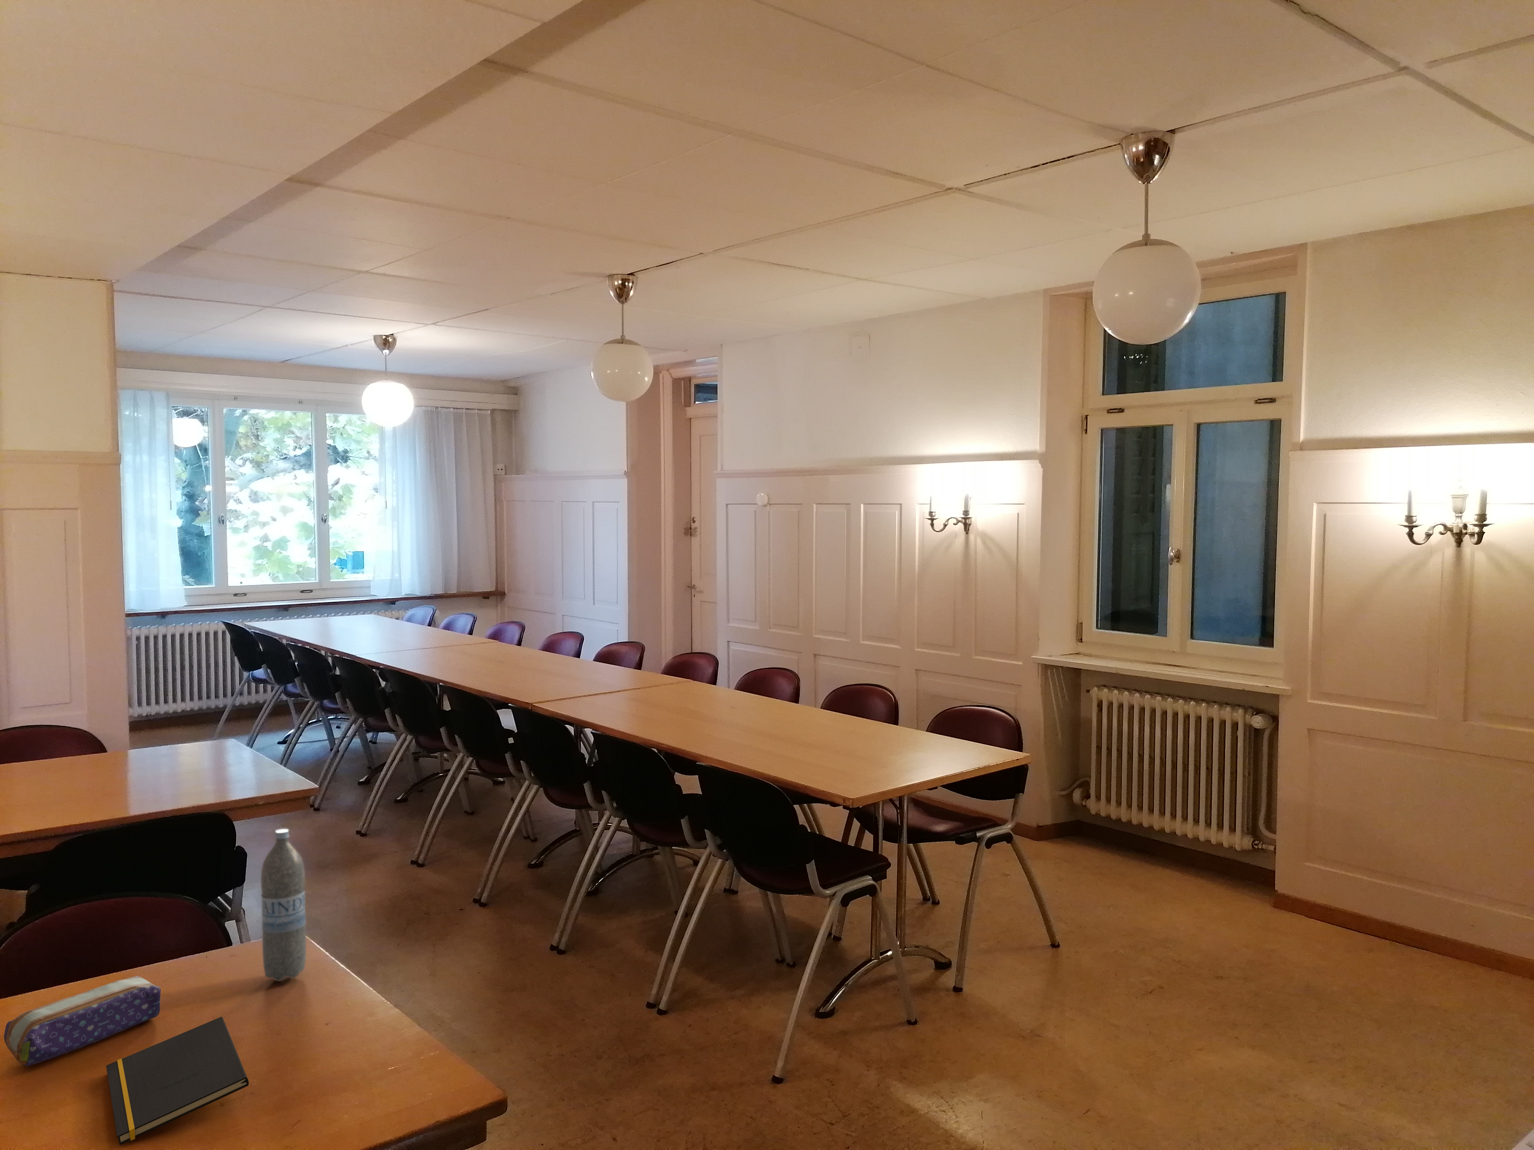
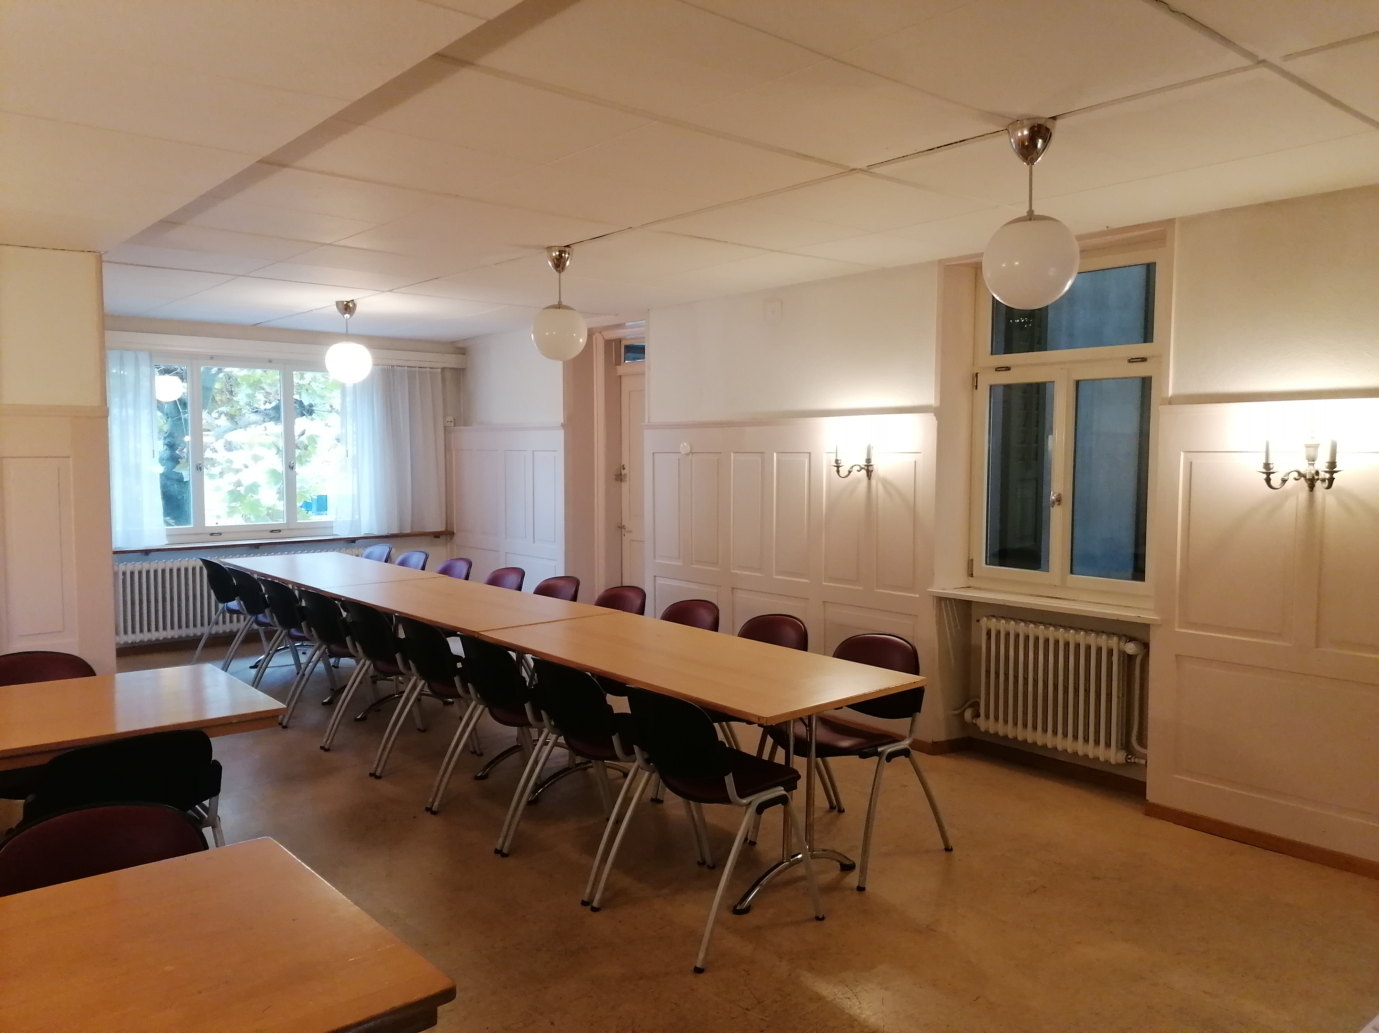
- water bottle (284, 904)
- notepad (175, 1075)
- pencil case (85, 1017)
